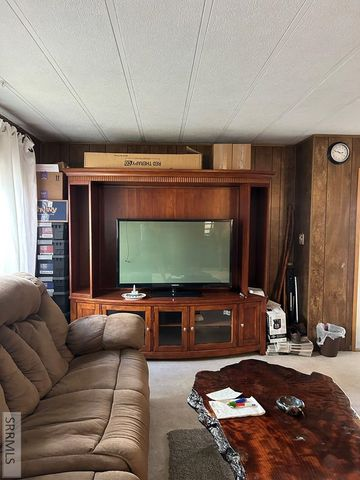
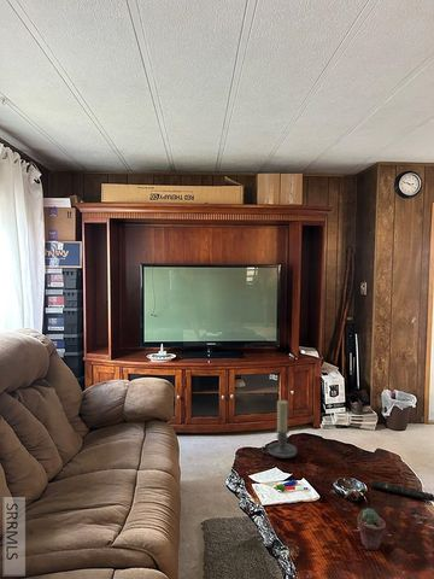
+ potted succulent (370, 527)
+ remote control (401, 491)
+ candle holder (278, 427)
